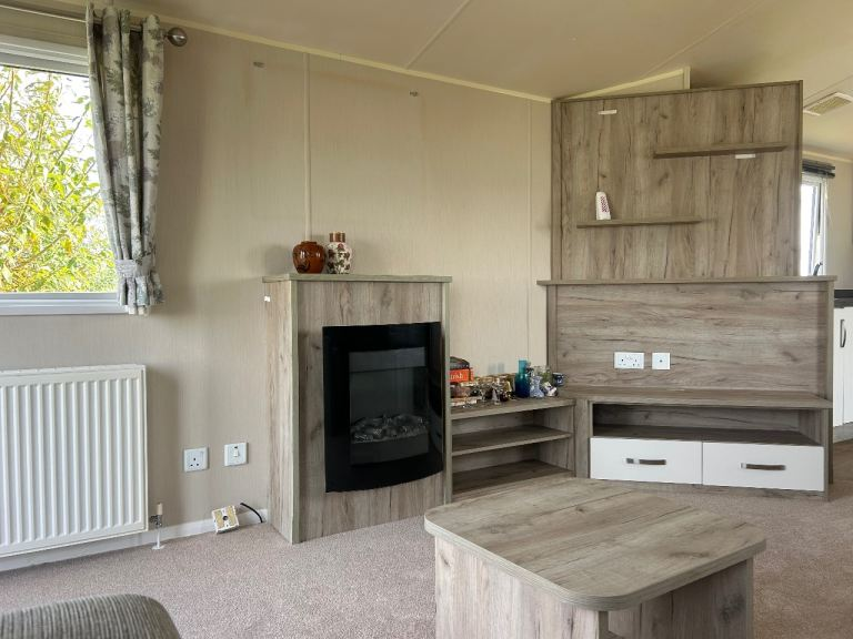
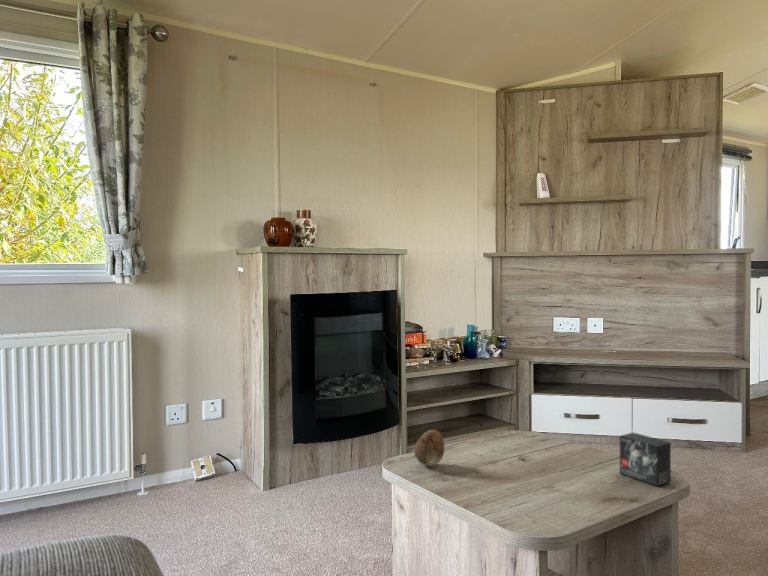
+ decorative egg (429, 447)
+ small box (644, 458)
